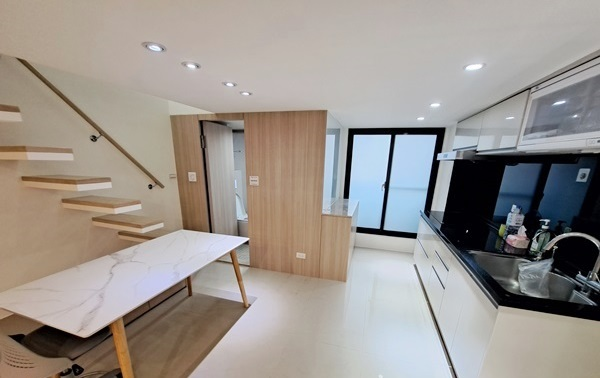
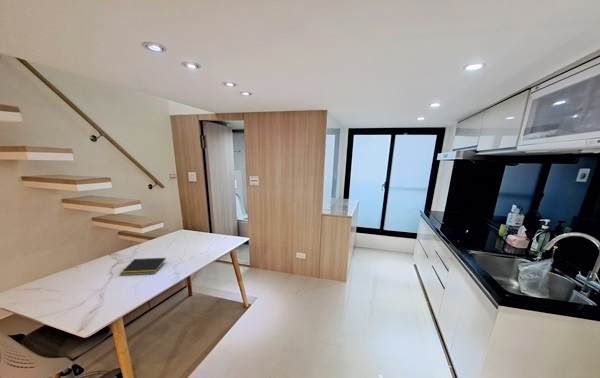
+ notepad (144, 266)
